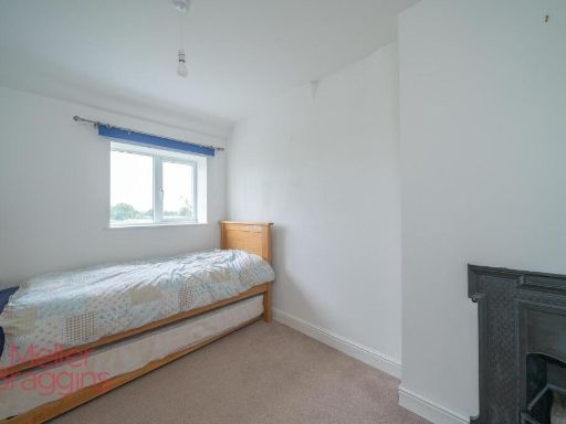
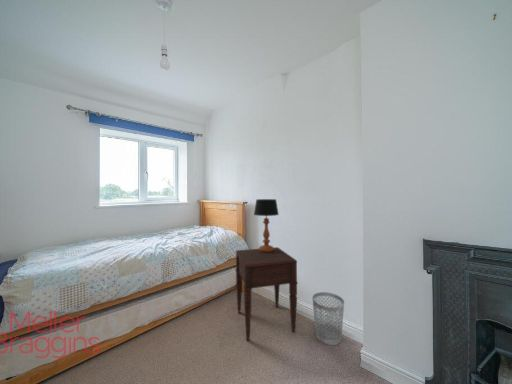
+ nightstand (264, 286)
+ wastebasket (328, 317)
+ table lamp (266, 224)
